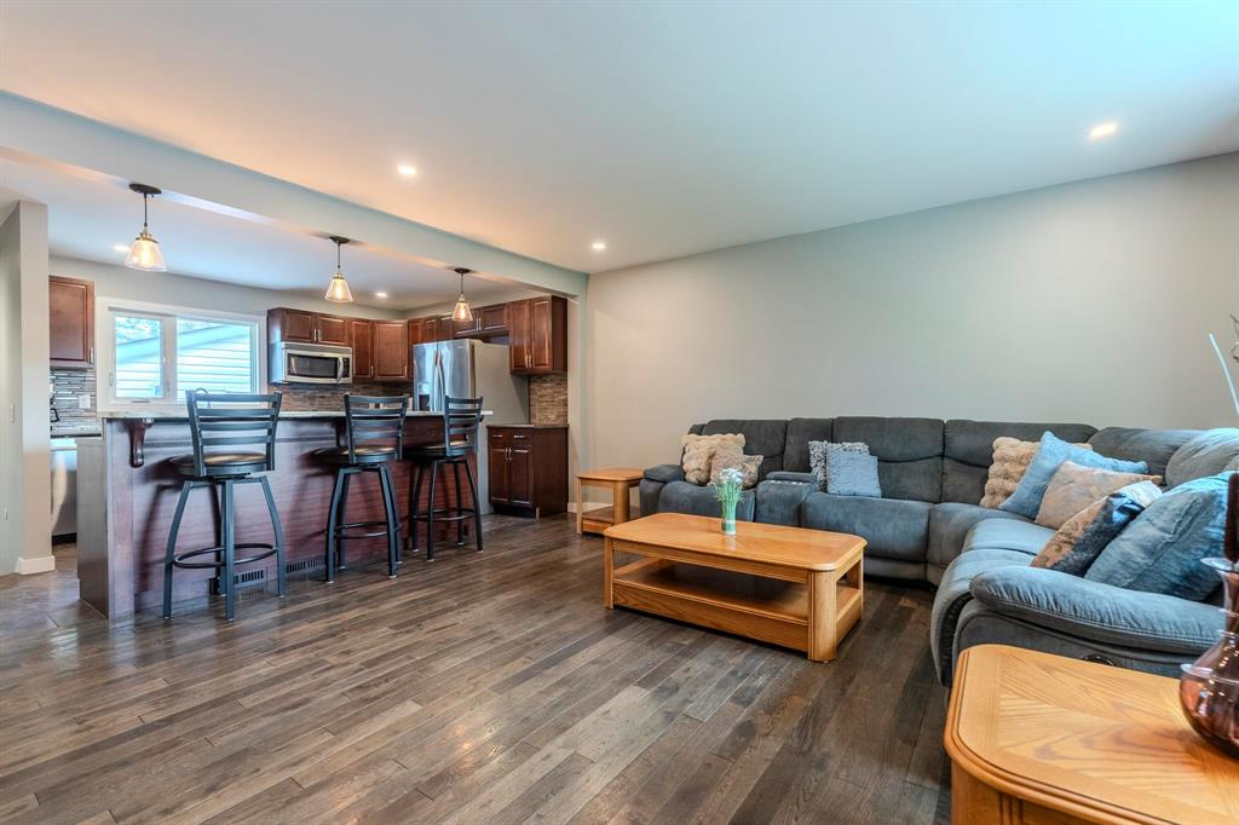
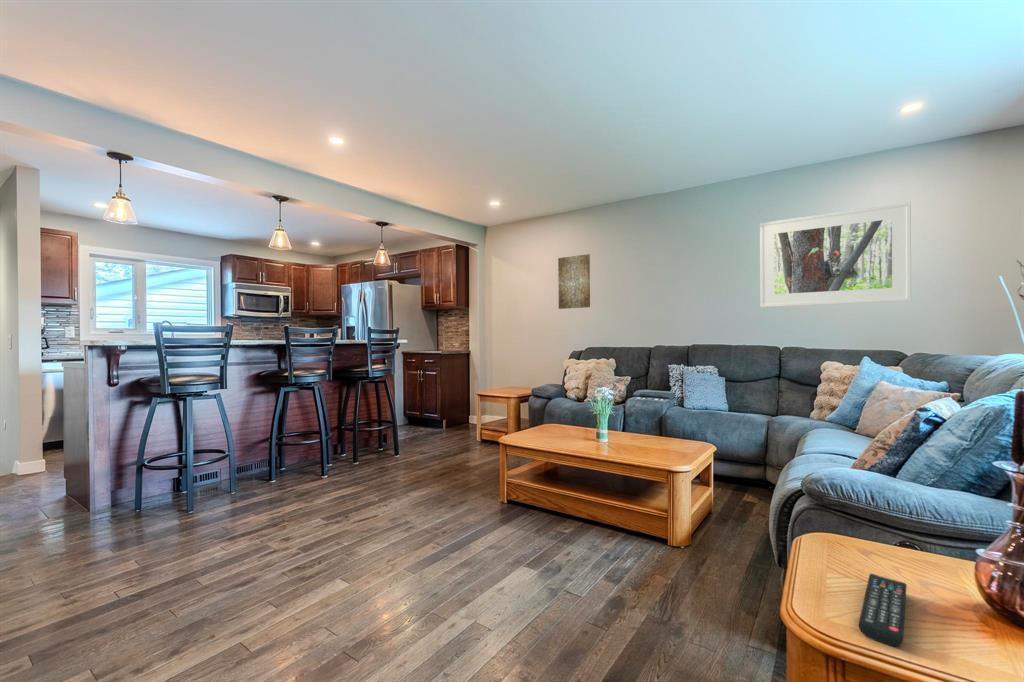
+ remote control (884, 605)
+ wall art (573, 282)
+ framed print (829, 259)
